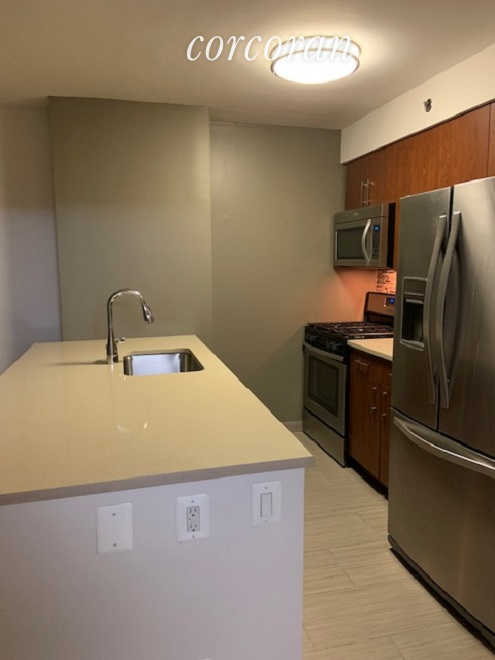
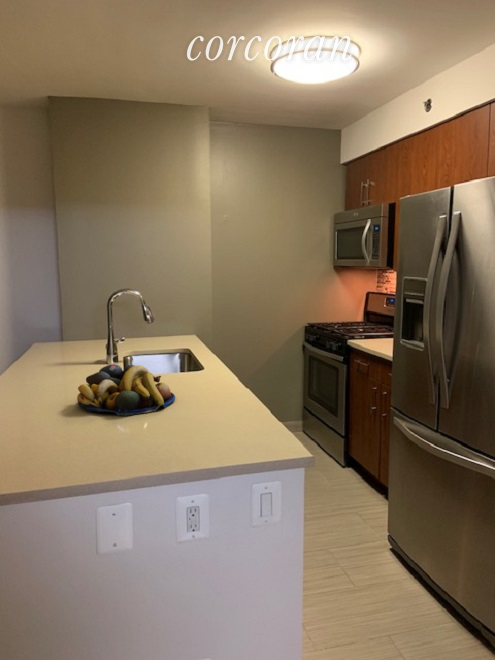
+ fruit bowl (127, 383)
